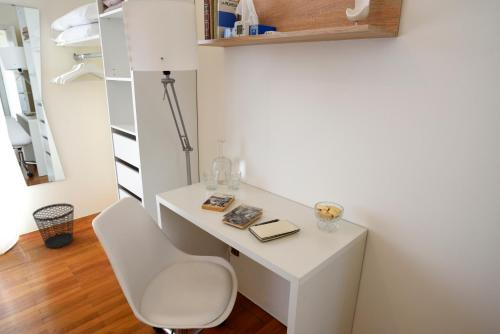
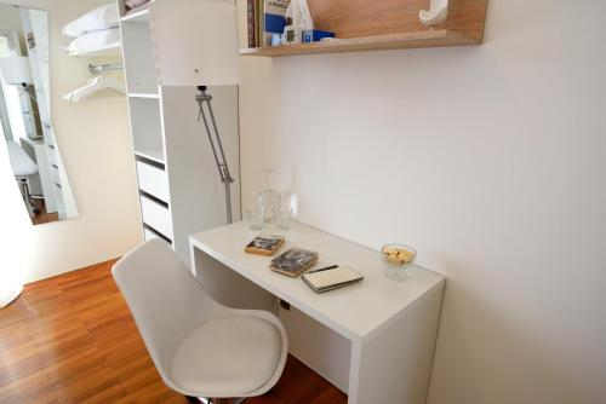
- wastebasket (56, 226)
